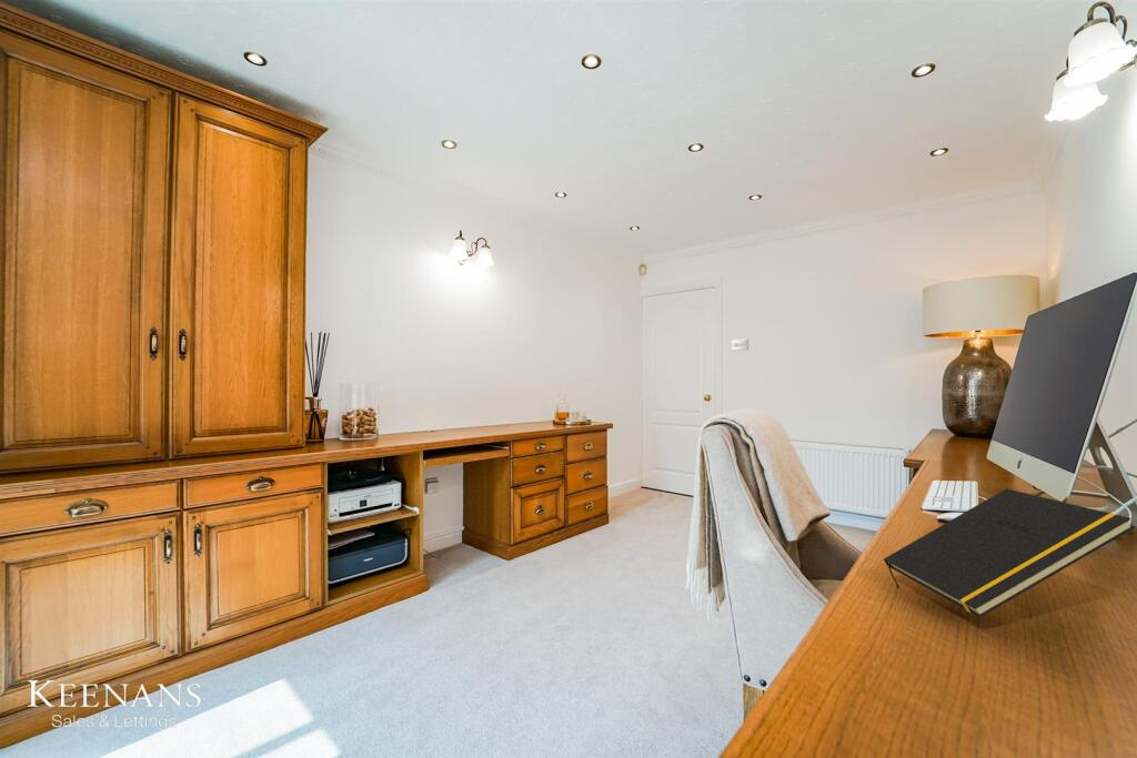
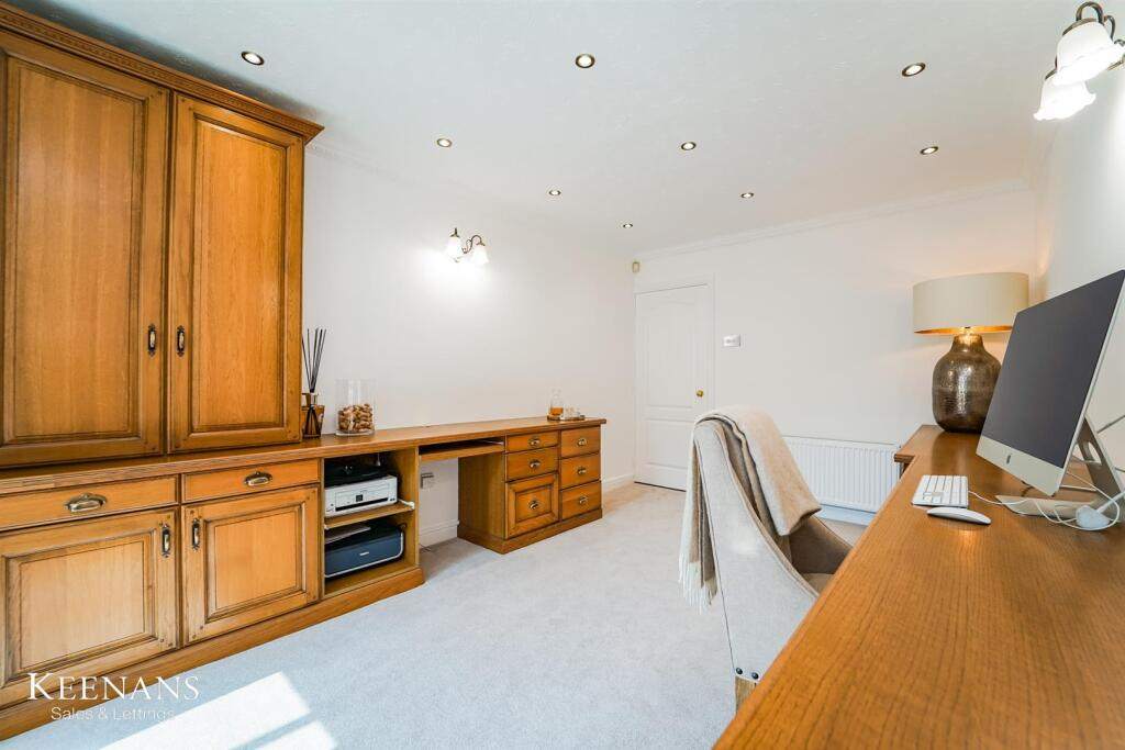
- notepad (994, 555)
